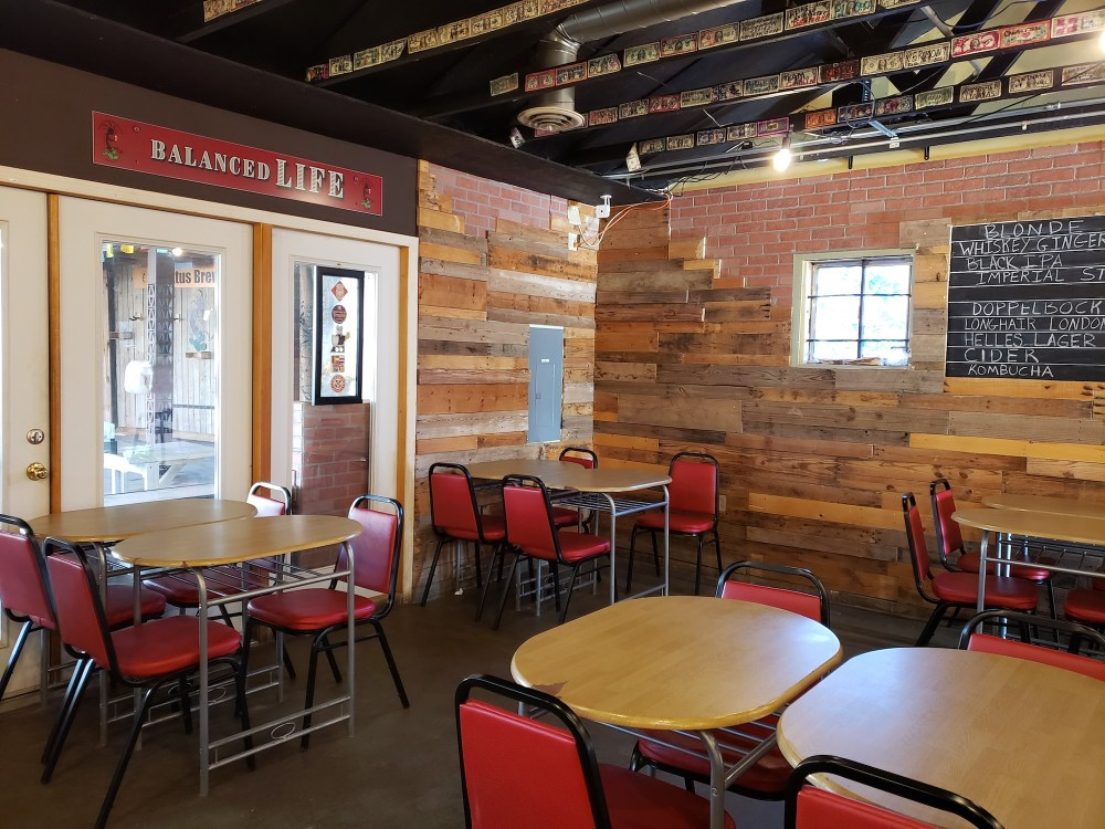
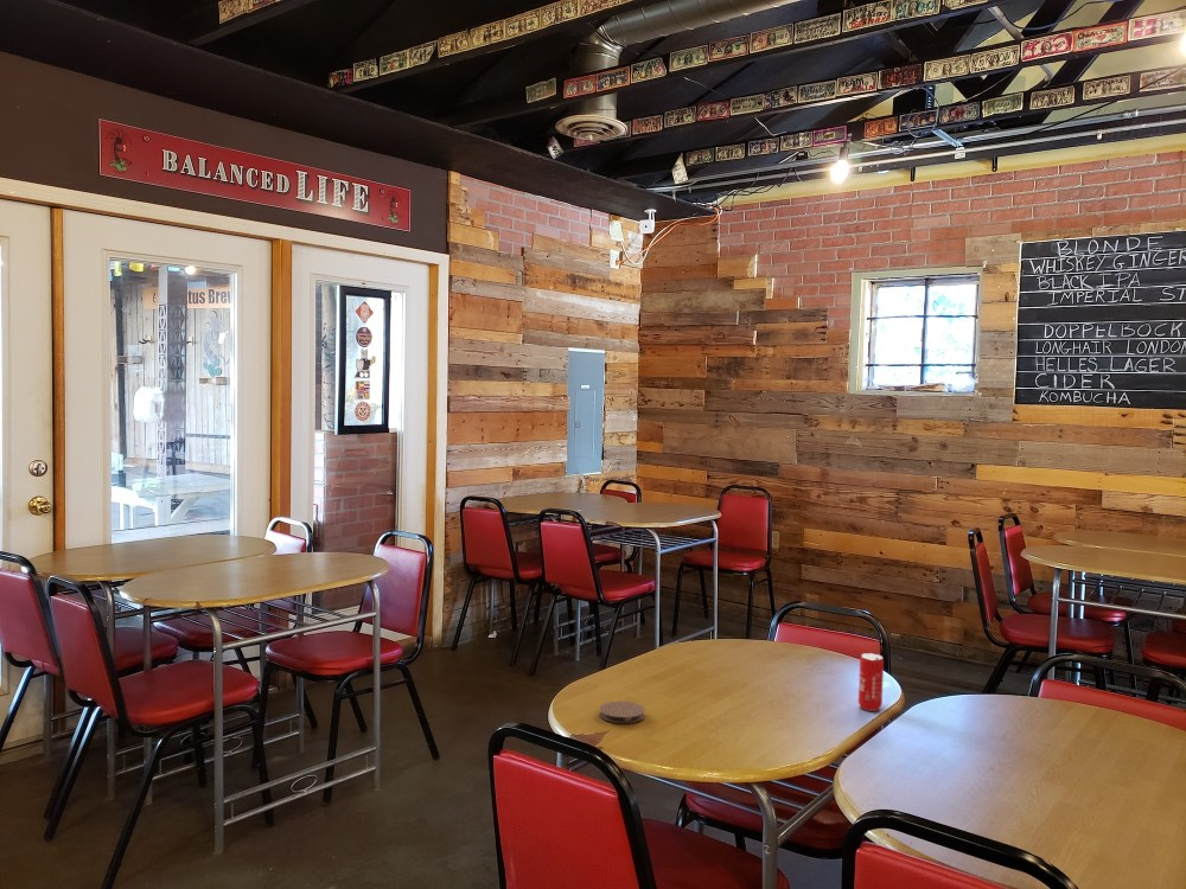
+ beverage can (871, 682)
+ coaster (621, 711)
